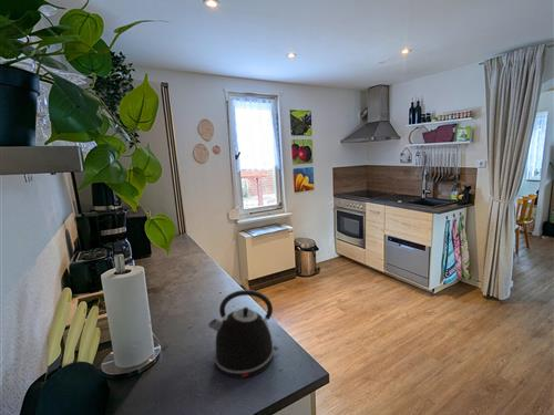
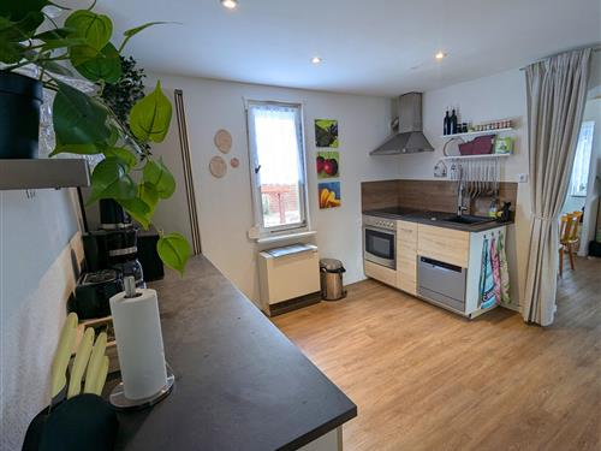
- kettle (243, 323)
